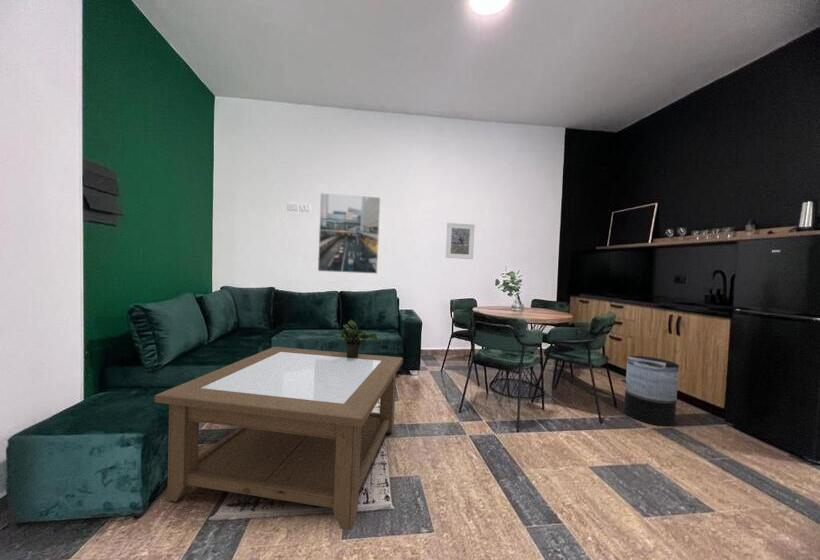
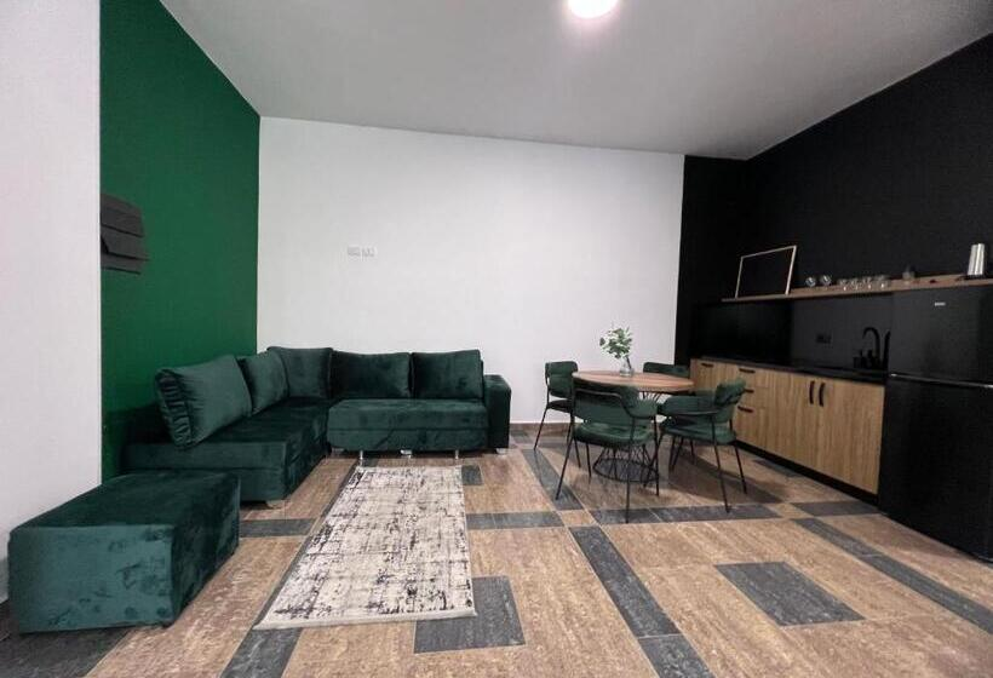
- coffee table (303, 415)
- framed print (460, 241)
- potted plant (357, 338)
- trash can (650, 388)
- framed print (349, 234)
